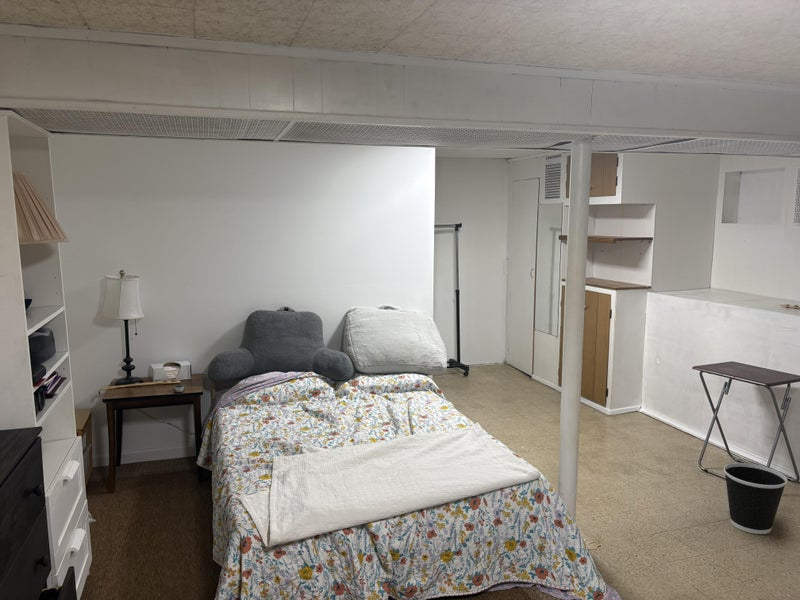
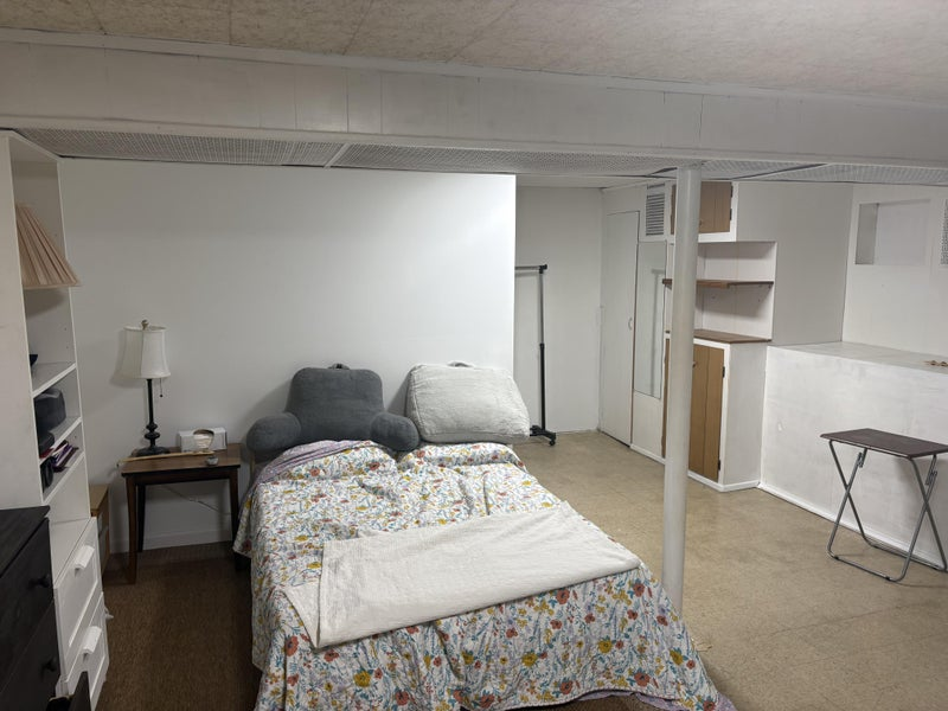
- wastebasket (752, 499)
